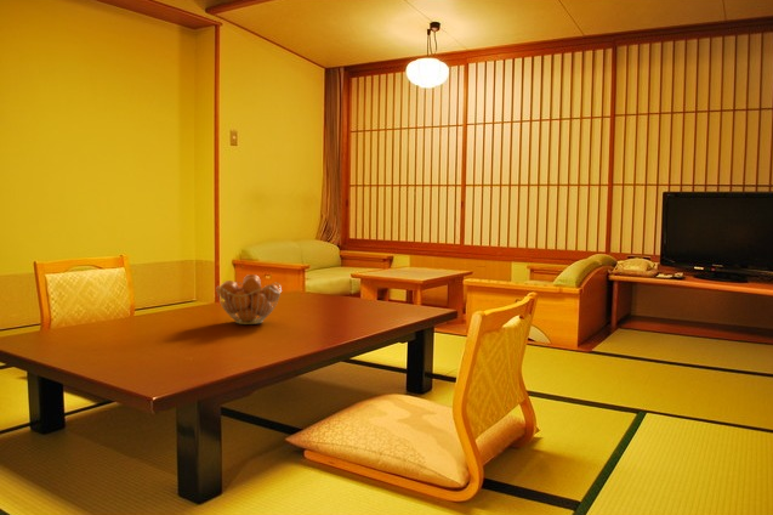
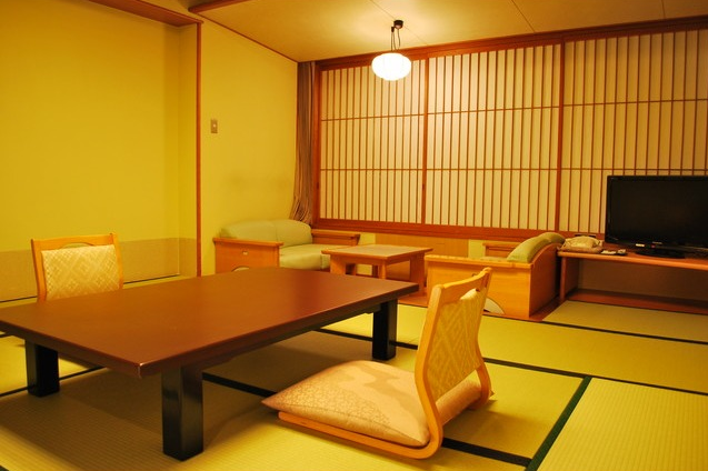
- fruit basket (249, 298)
